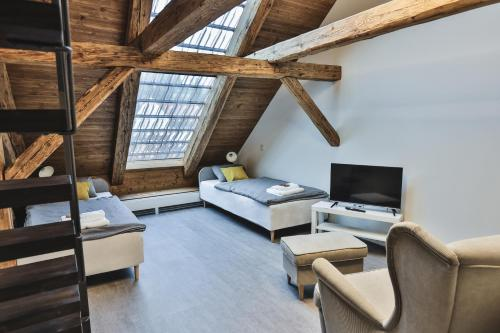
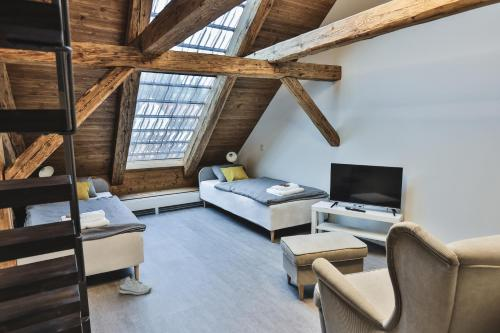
+ sneaker (135, 283)
